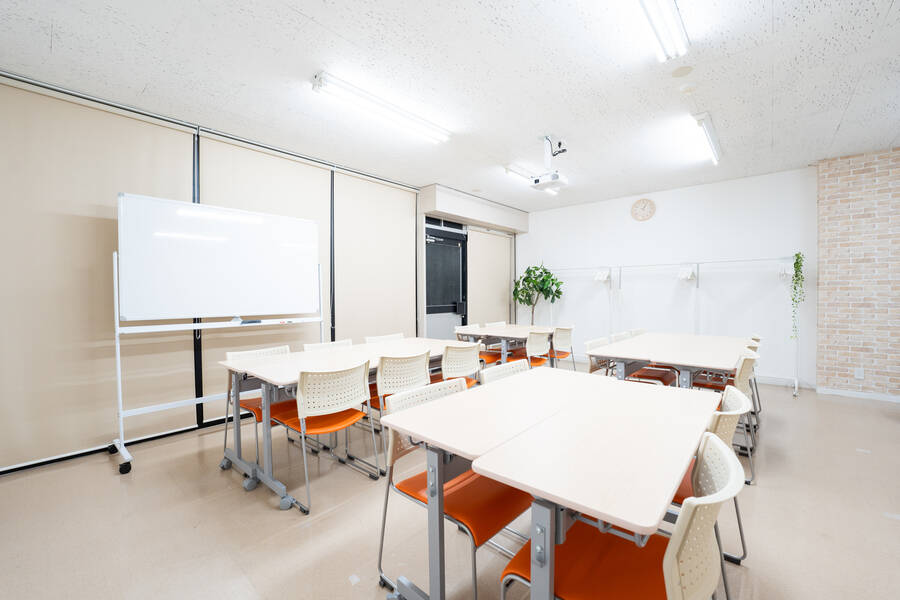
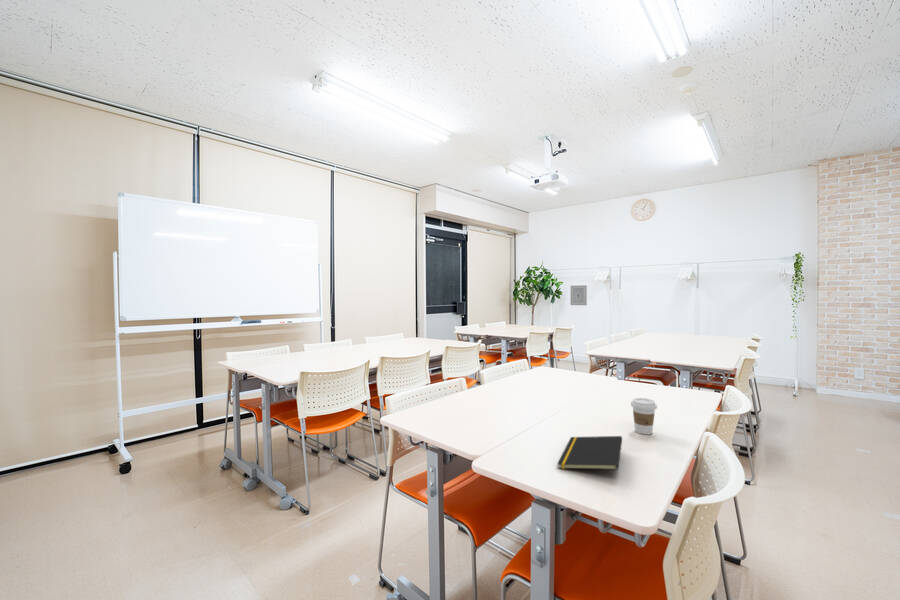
+ notepad (591, 451)
+ wall art (578, 295)
+ coffee cup (643, 415)
